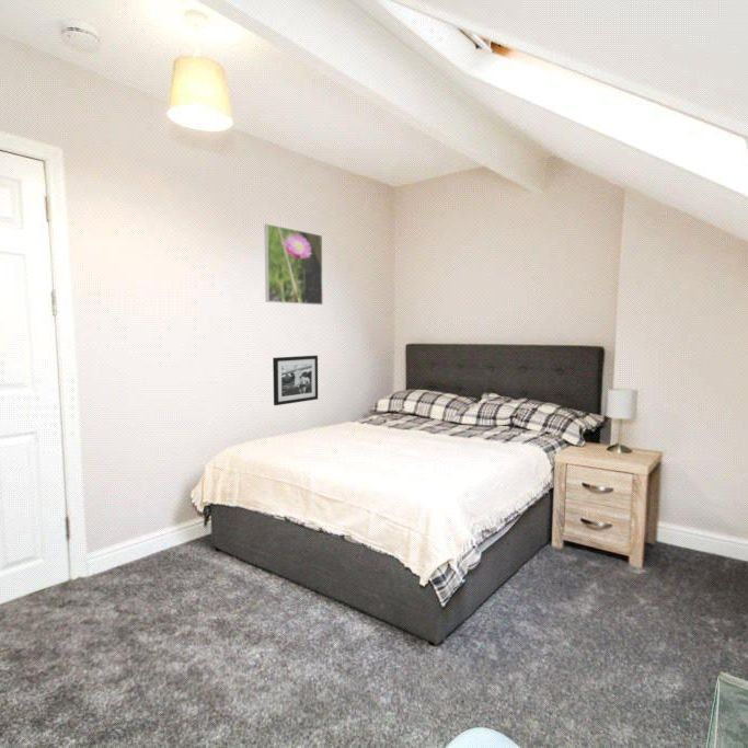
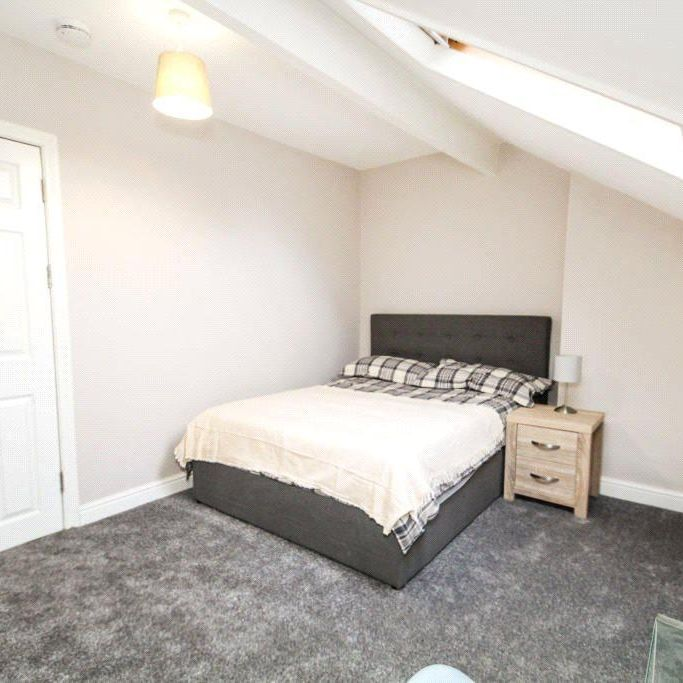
- picture frame (296, 379)
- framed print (295, 266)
